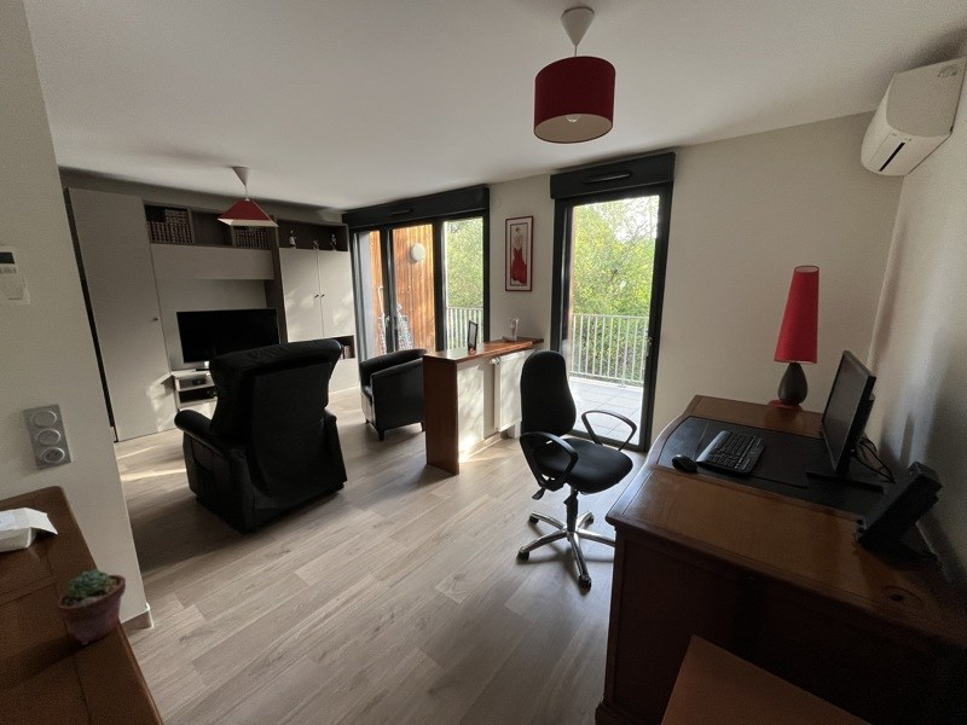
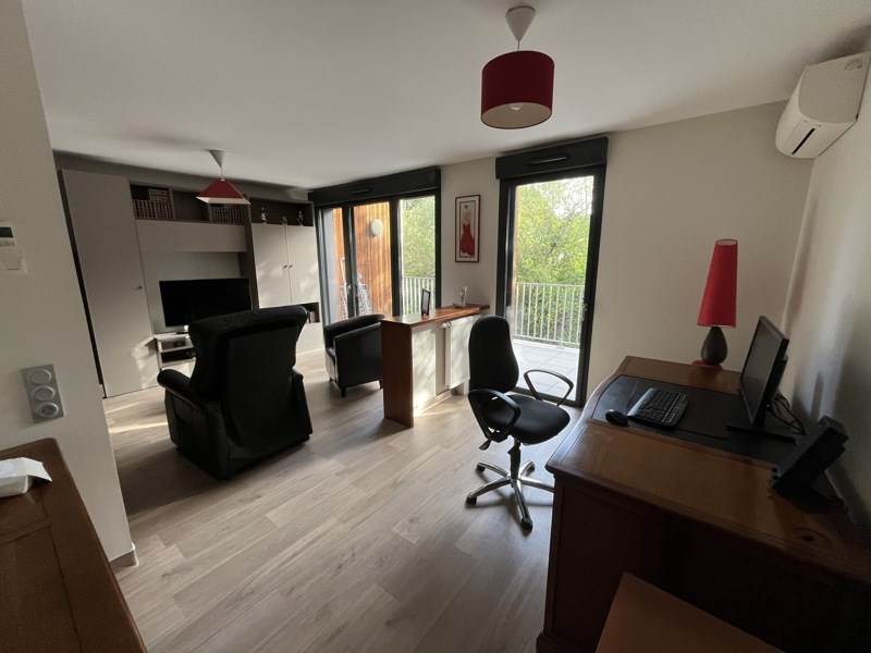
- potted succulent (93, 601)
